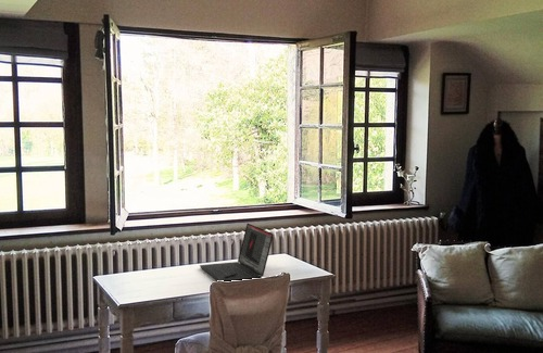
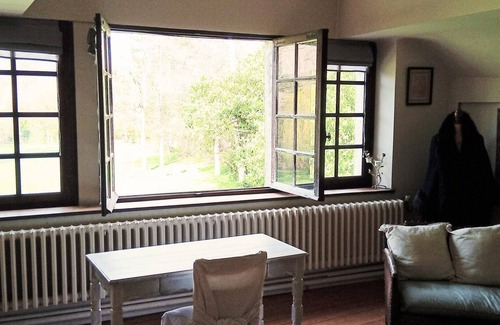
- laptop (239, 254)
